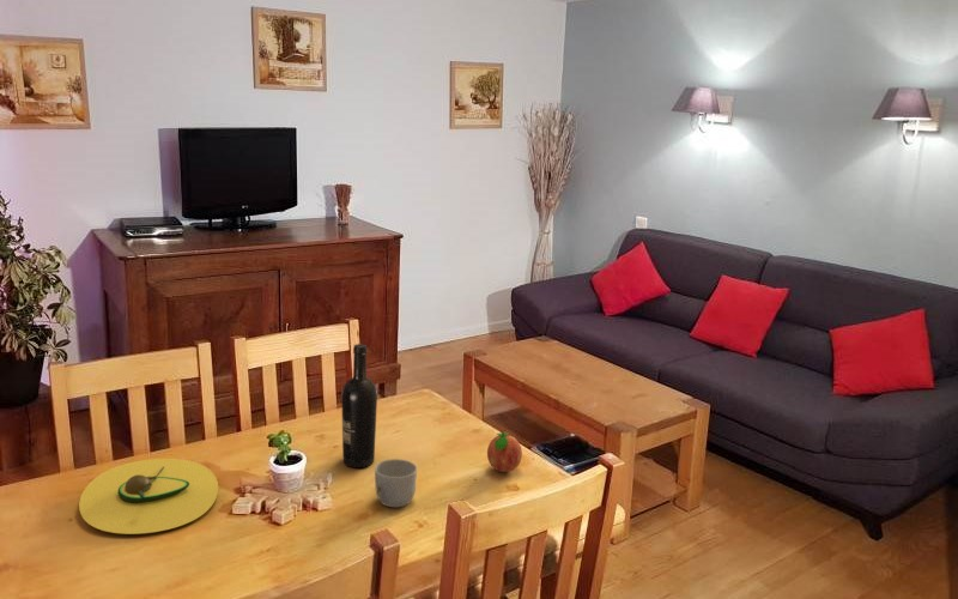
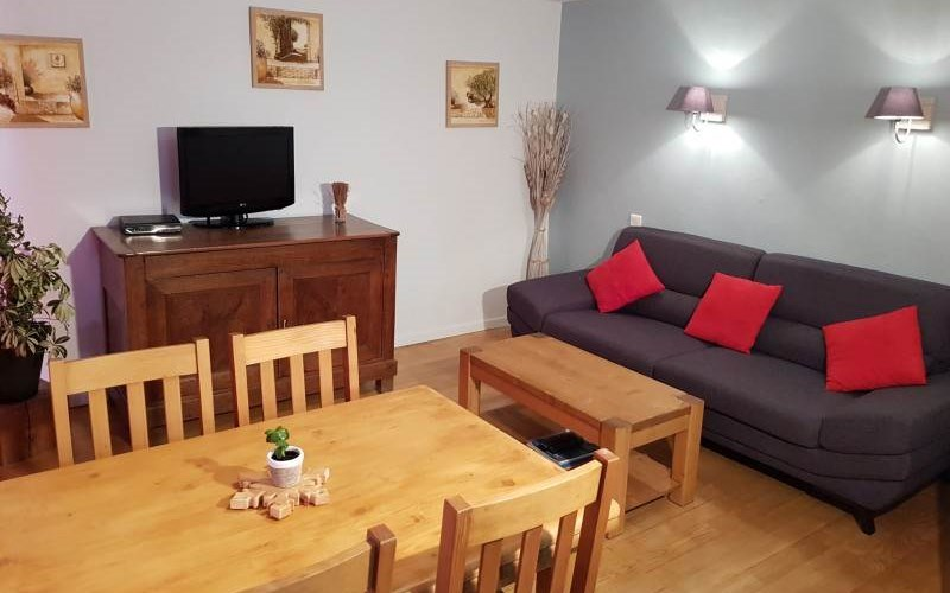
- fruit (504, 450)
- mug (392, 482)
- avocado (150, 486)
- wine bottle (359, 404)
